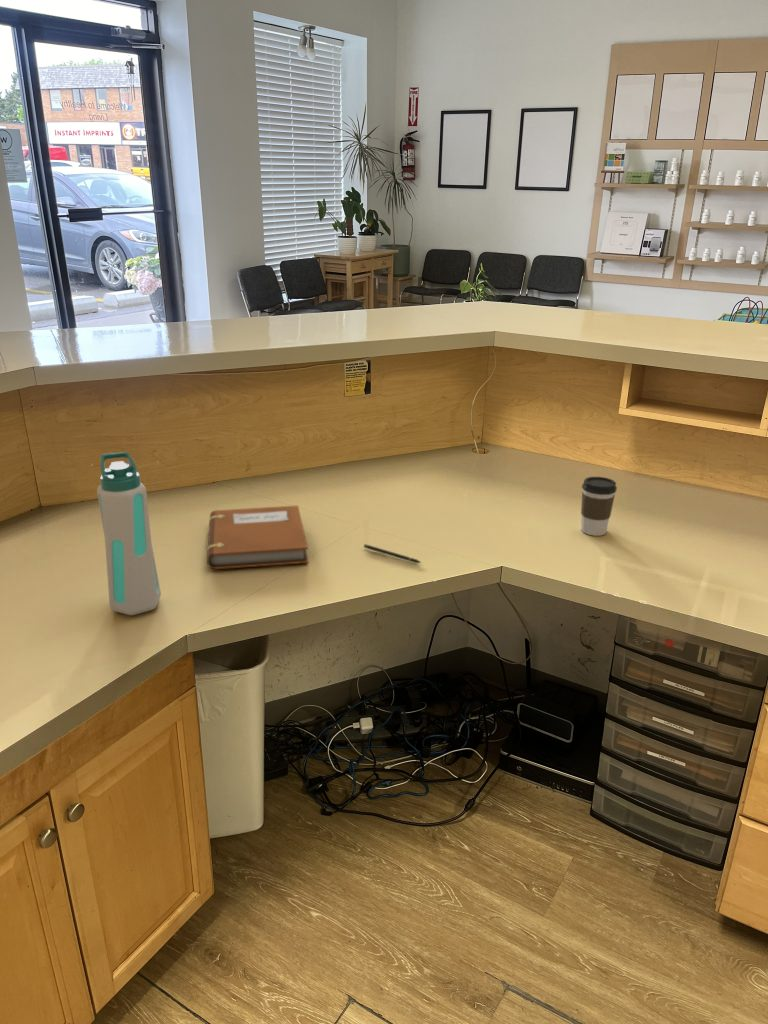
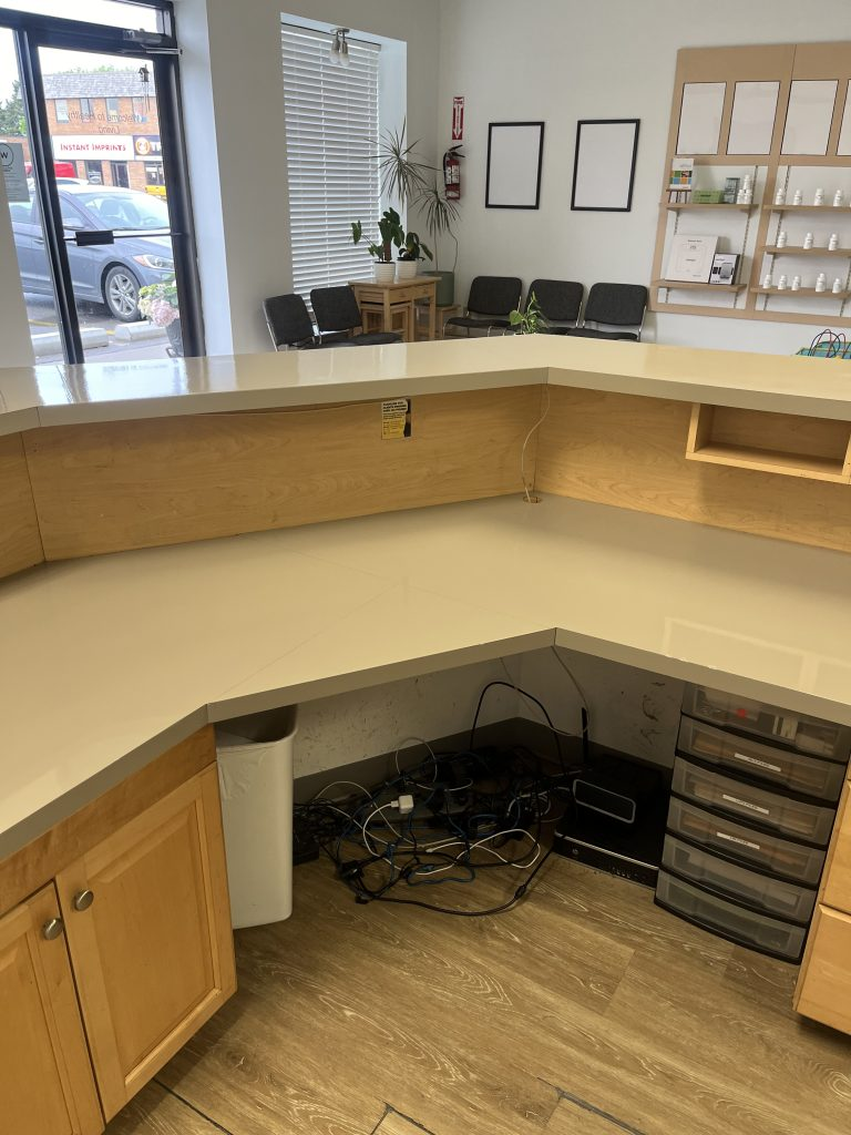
- coffee cup (596, 506)
- notebook (255, 534)
- water bottle (126, 534)
- pen (392, 554)
